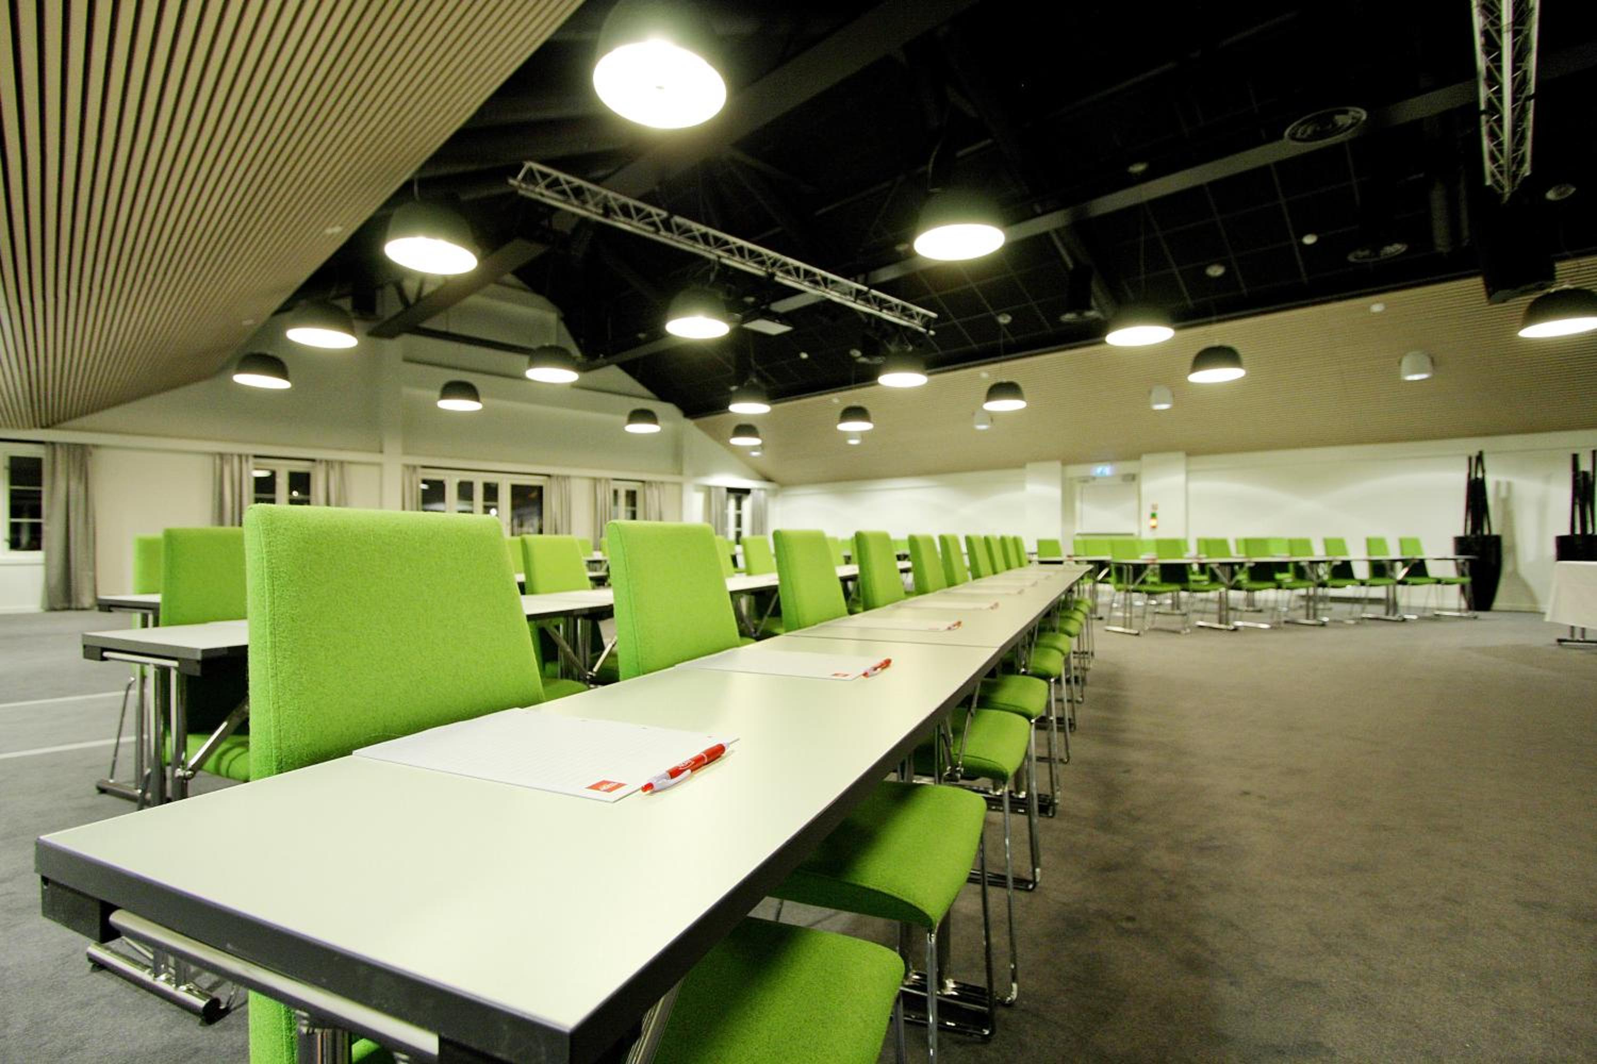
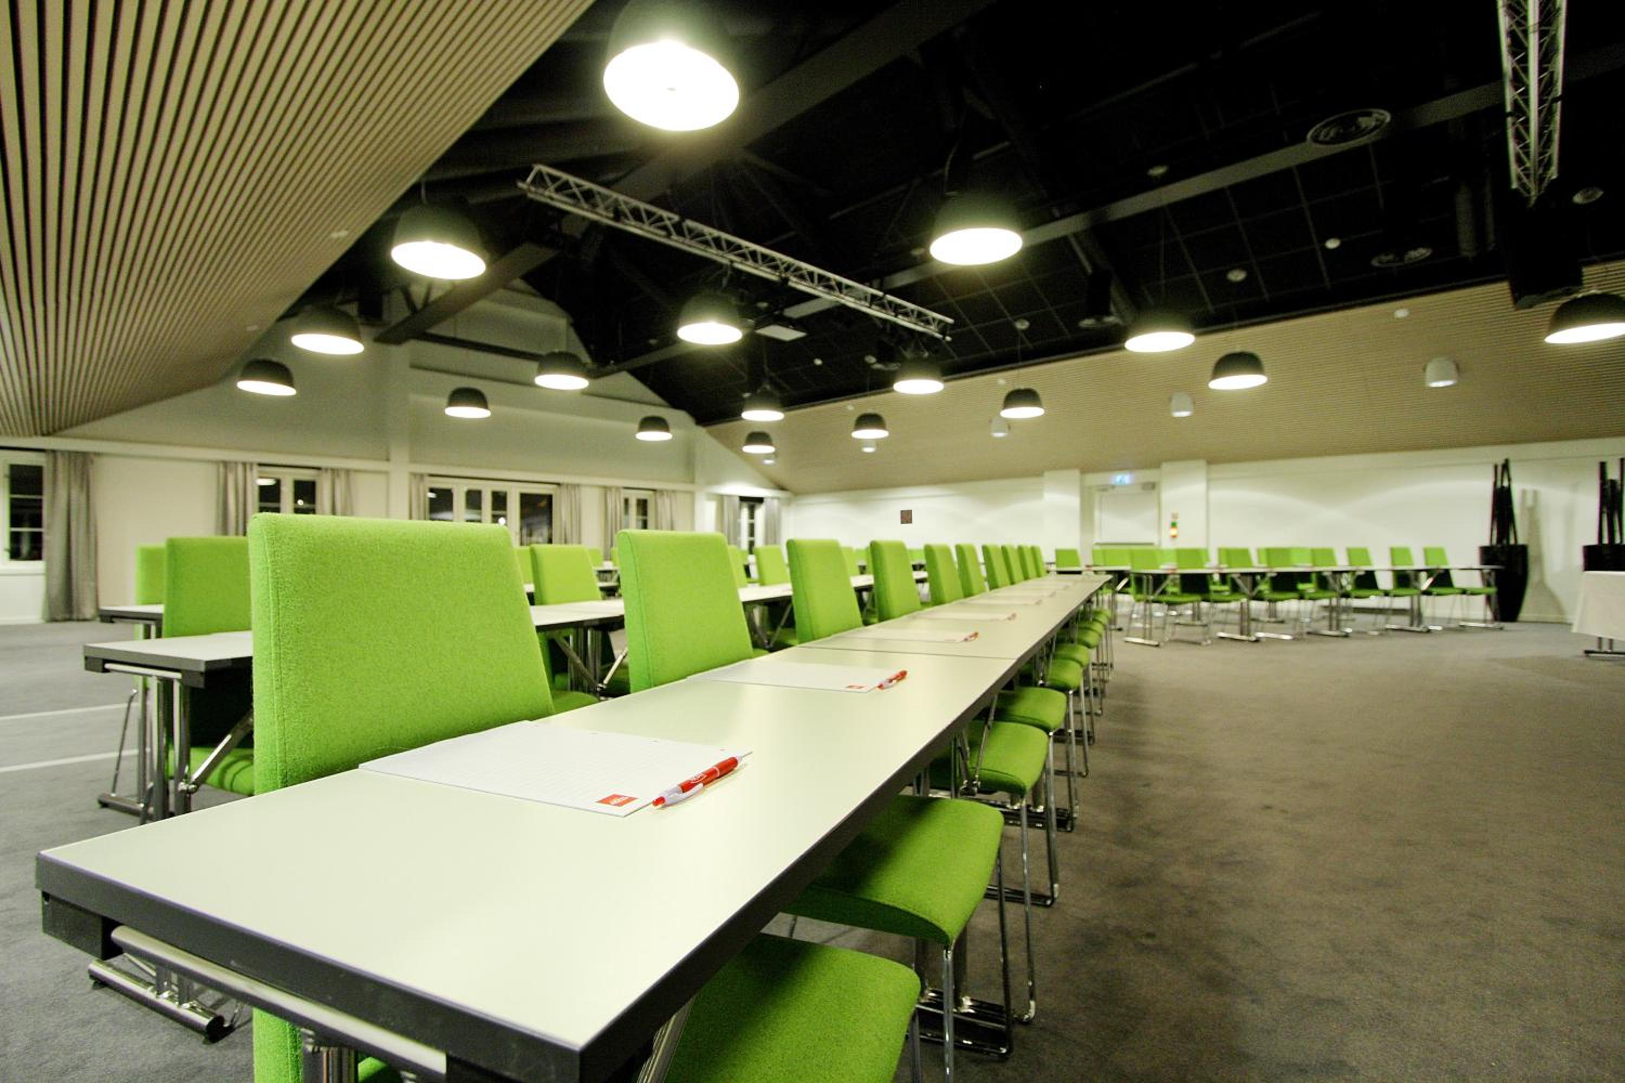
+ wall art (907, 516)
